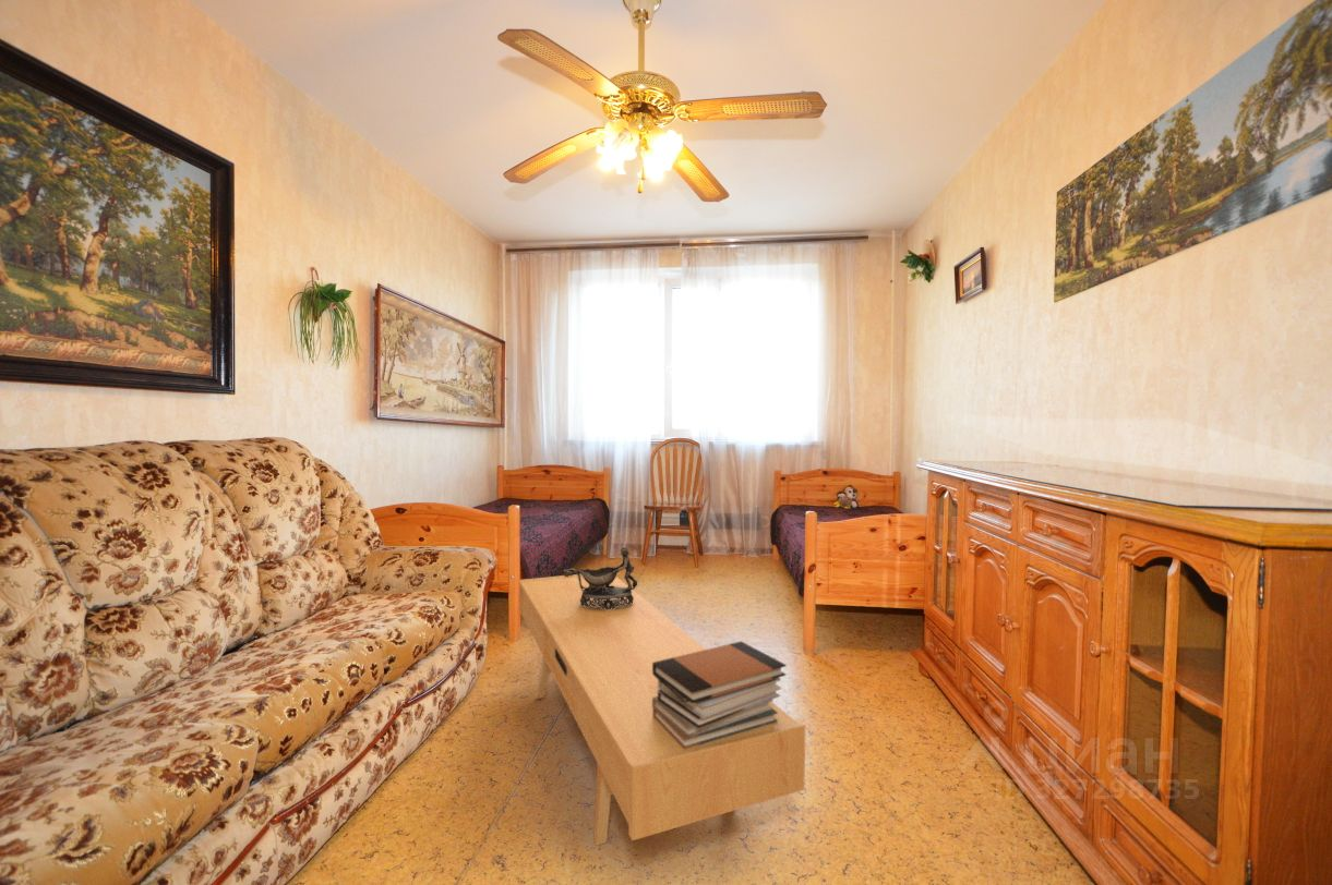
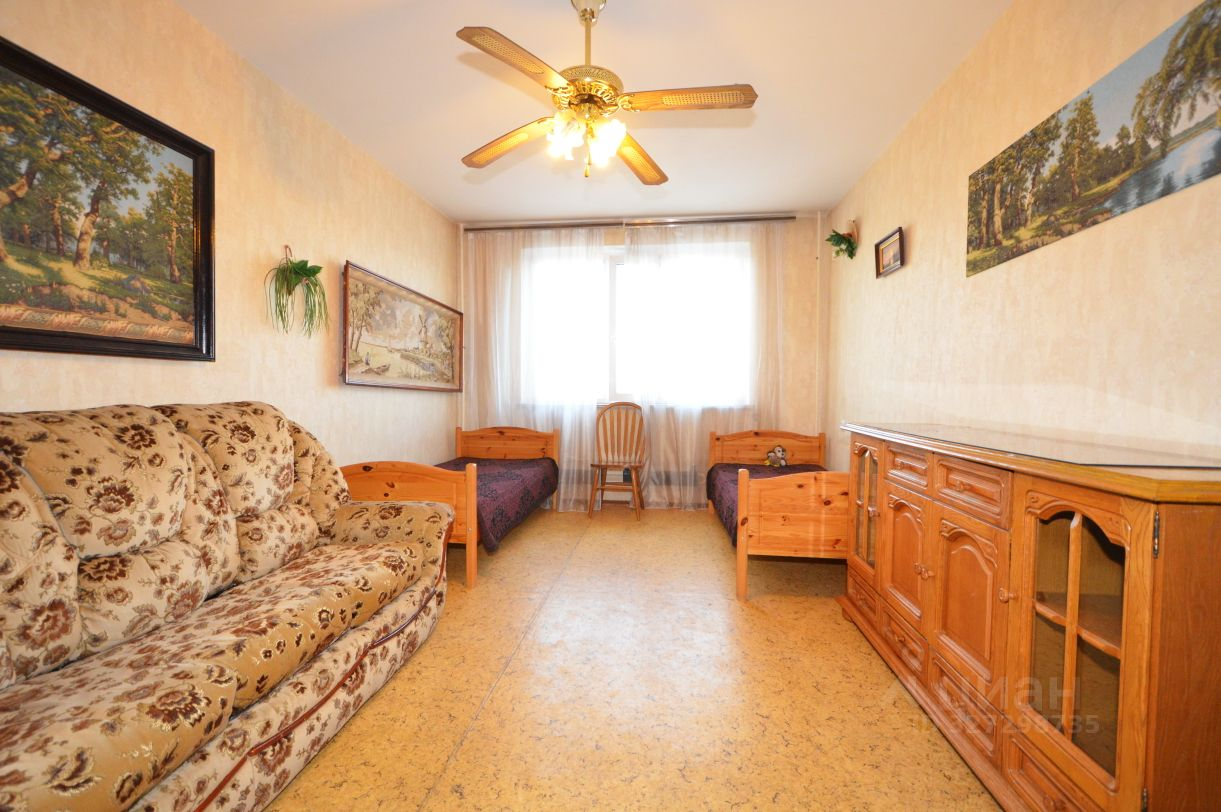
- book stack (718, 689)
- decorative bowl (601, 574)
- tv console (616, 686)
